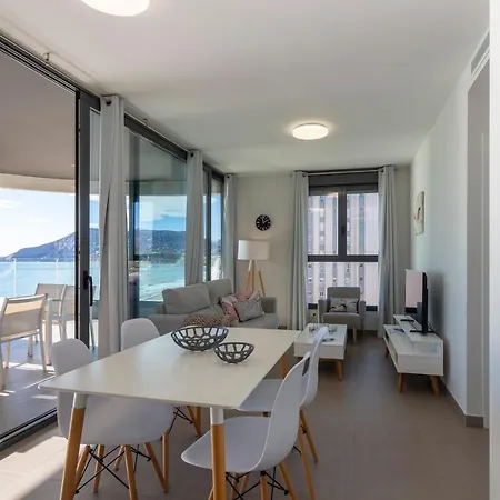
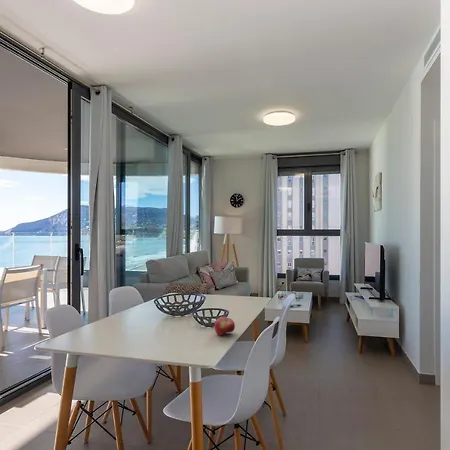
+ fruit (224, 325)
